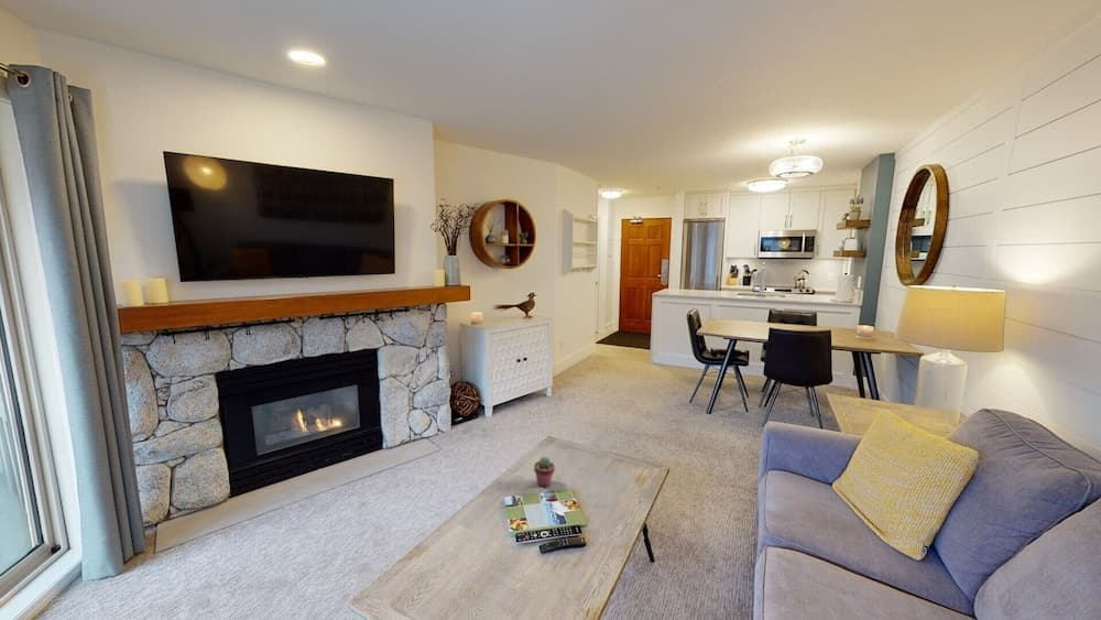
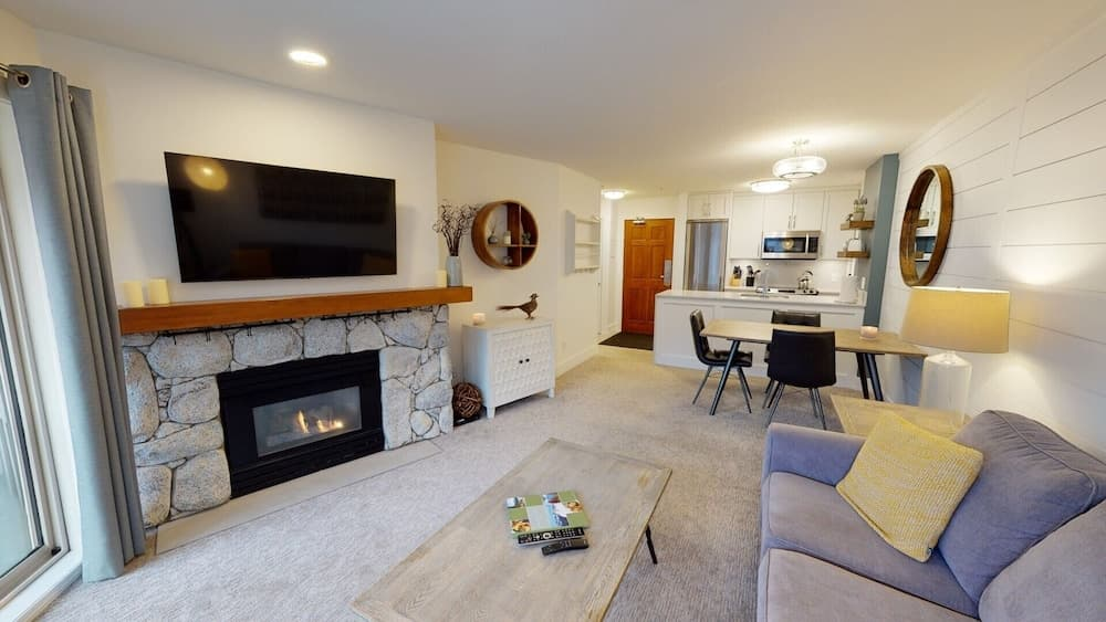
- potted succulent (544, 470)
